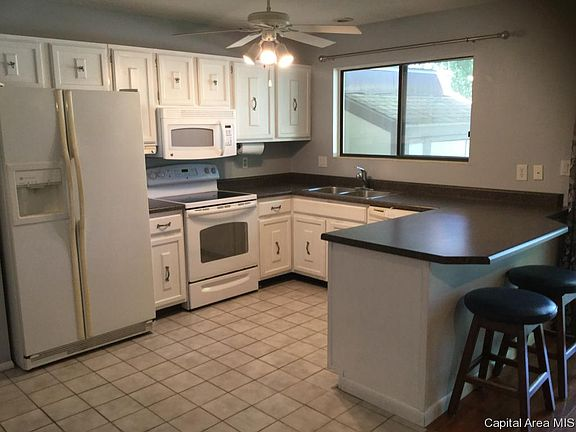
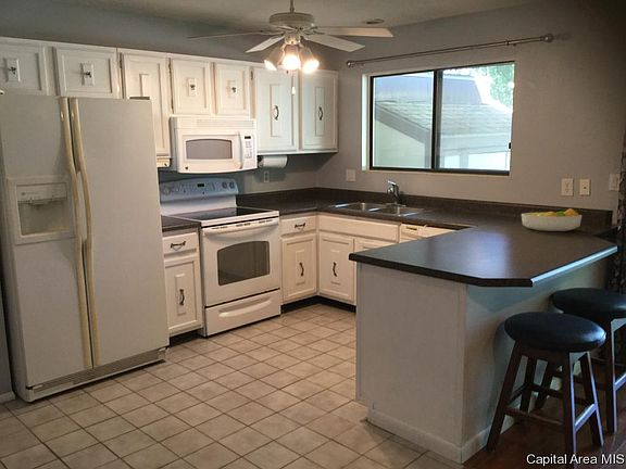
+ fruit bowl (550, 218)
